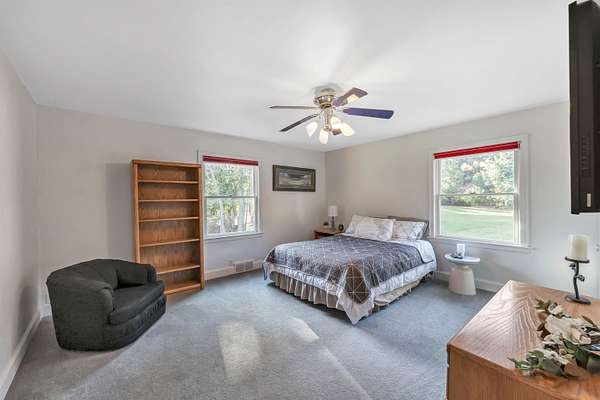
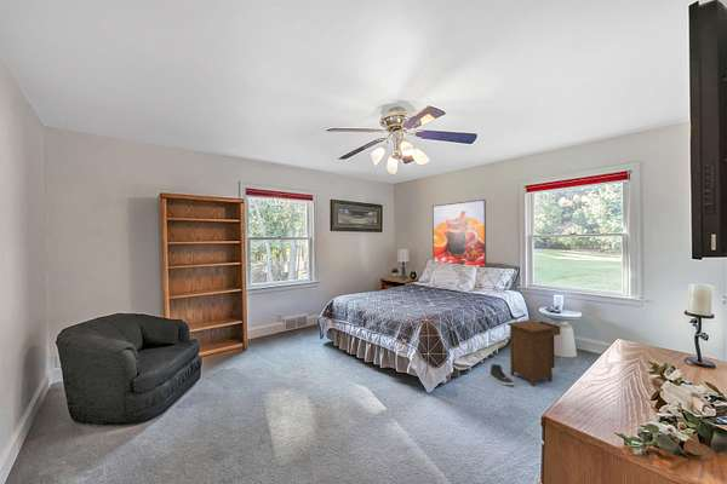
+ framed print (457, 240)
+ sneaker (500, 373)
+ nightstand (536, 350)
